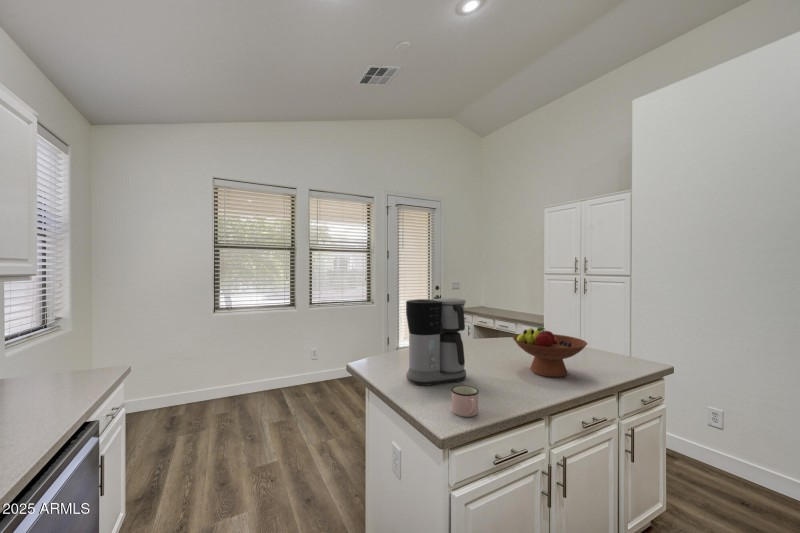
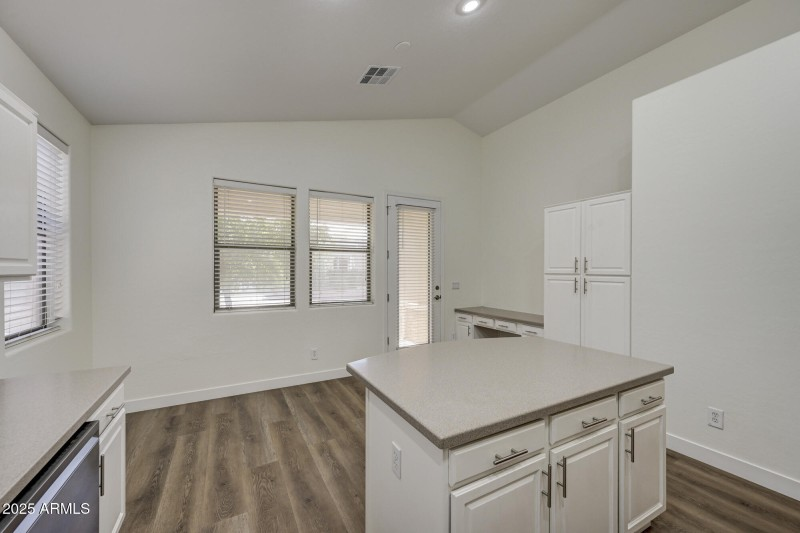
- mug (466, 402)
- fruit bowl (548, 349)
- coffee maker (438, 339)
